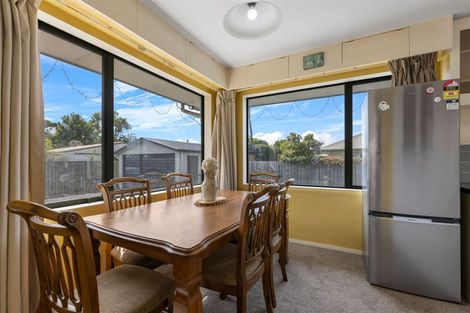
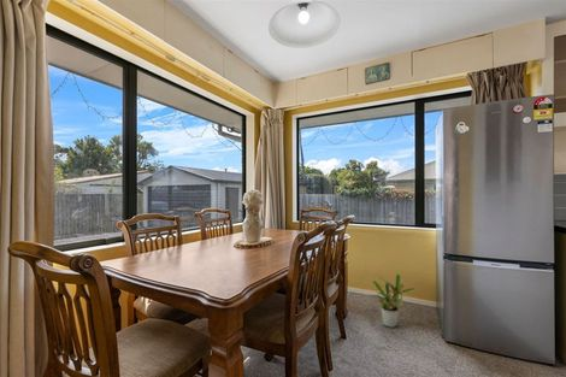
+ potted plant (393, 300)
